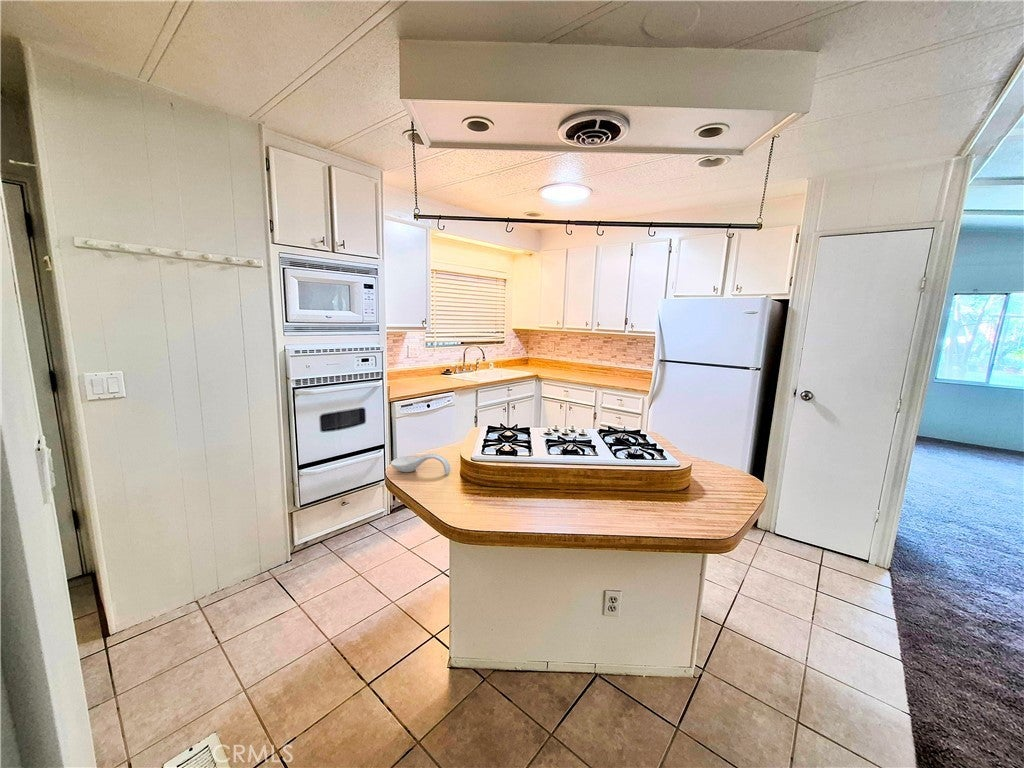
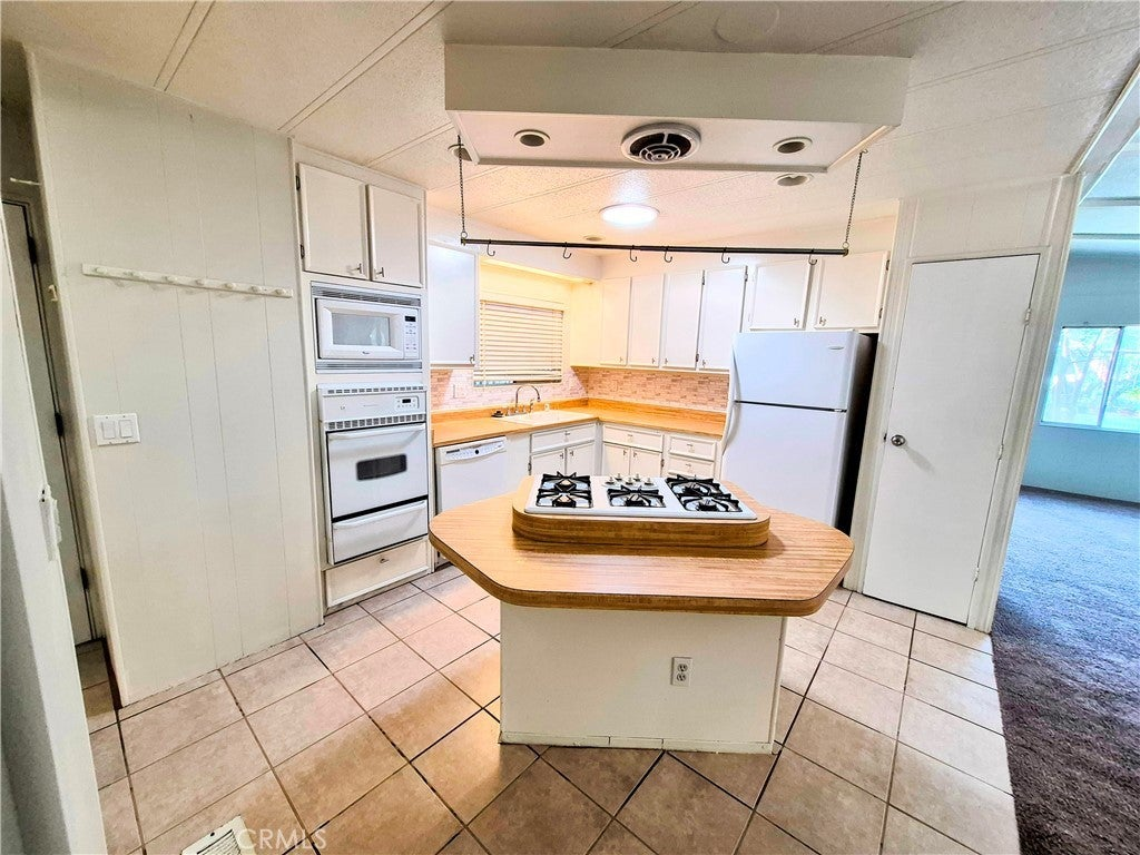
- spoon rest (420, 462)
